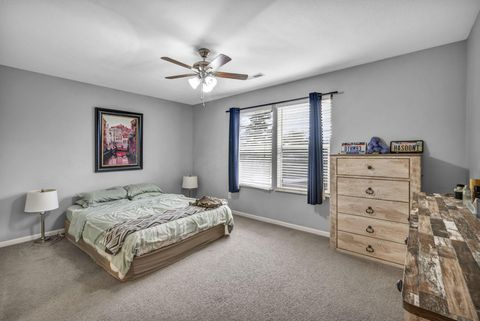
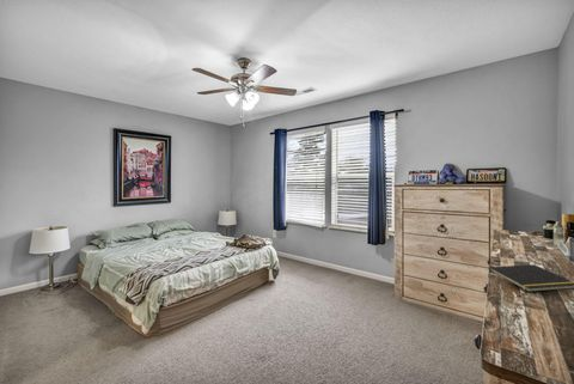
+ notepad (531, 276)
